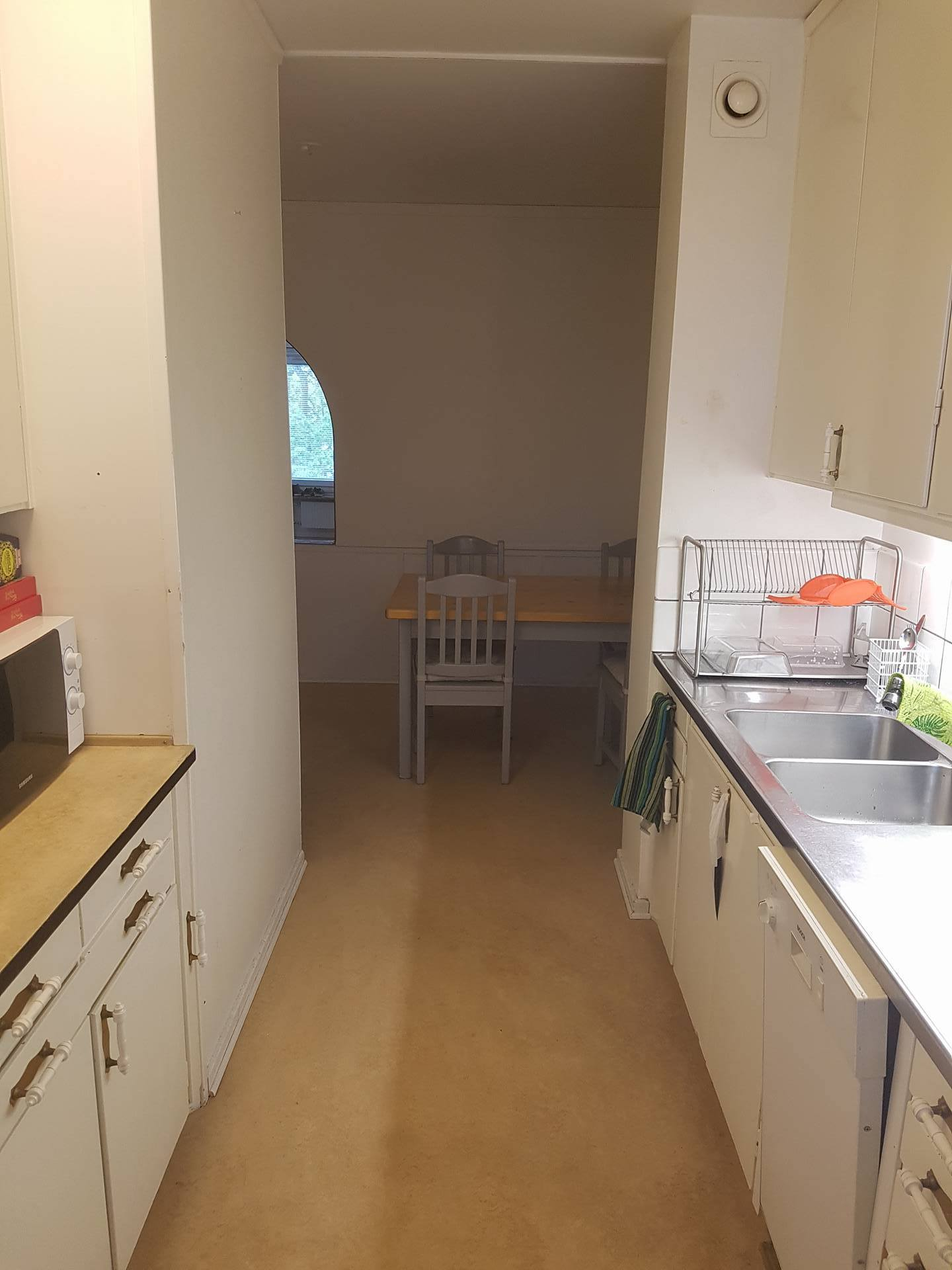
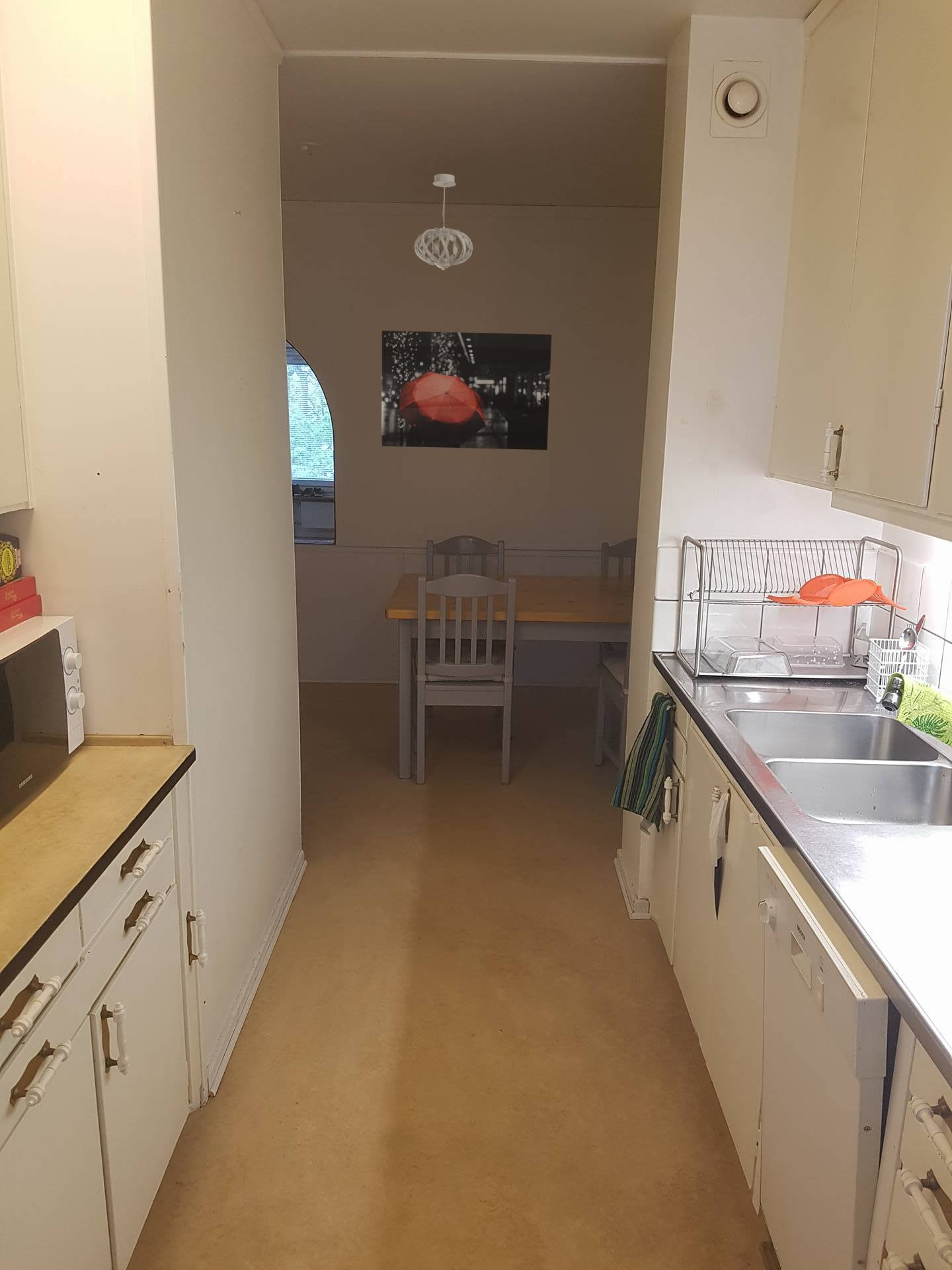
+ pendant light (444, 225)
+ wall art (465, 391)
